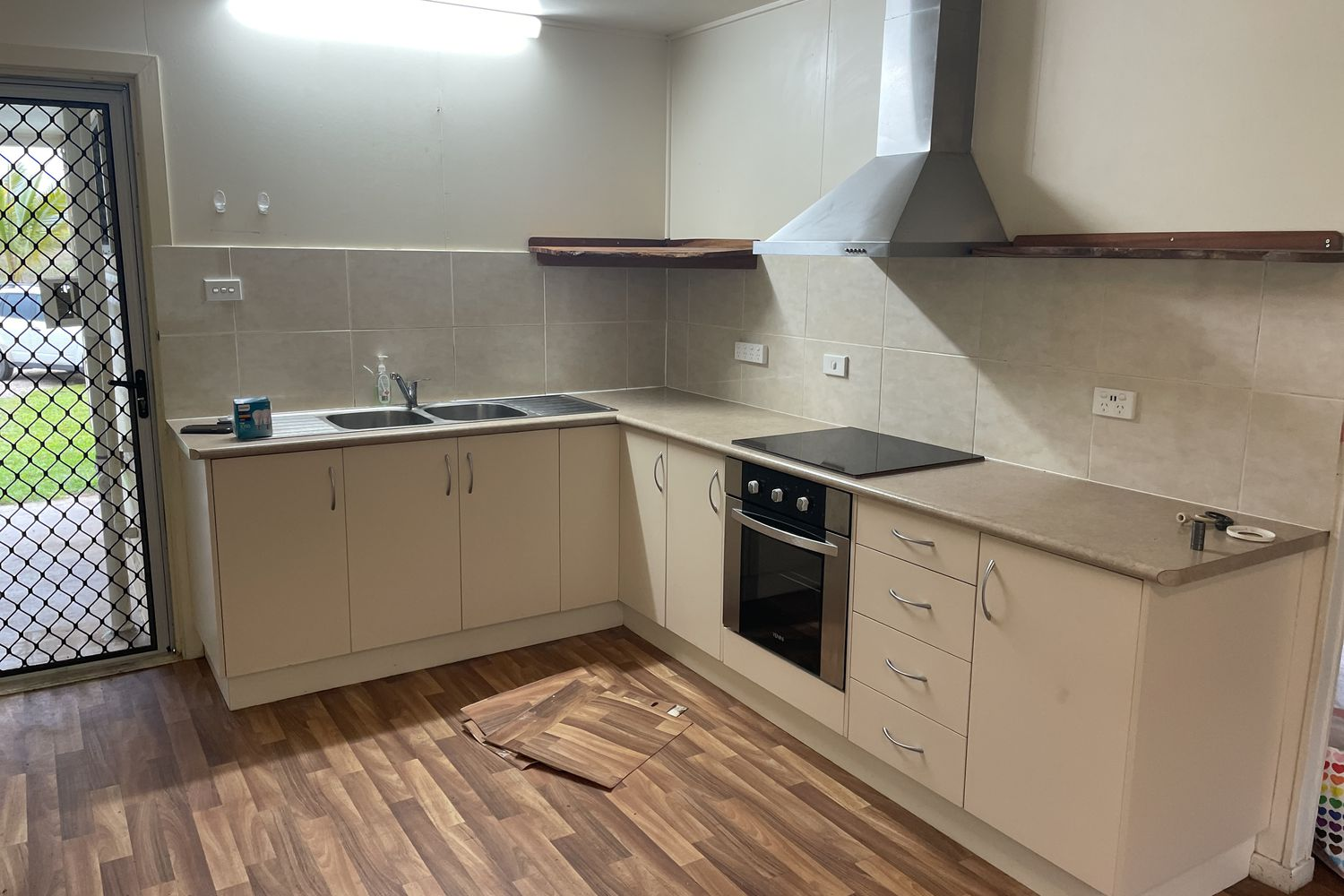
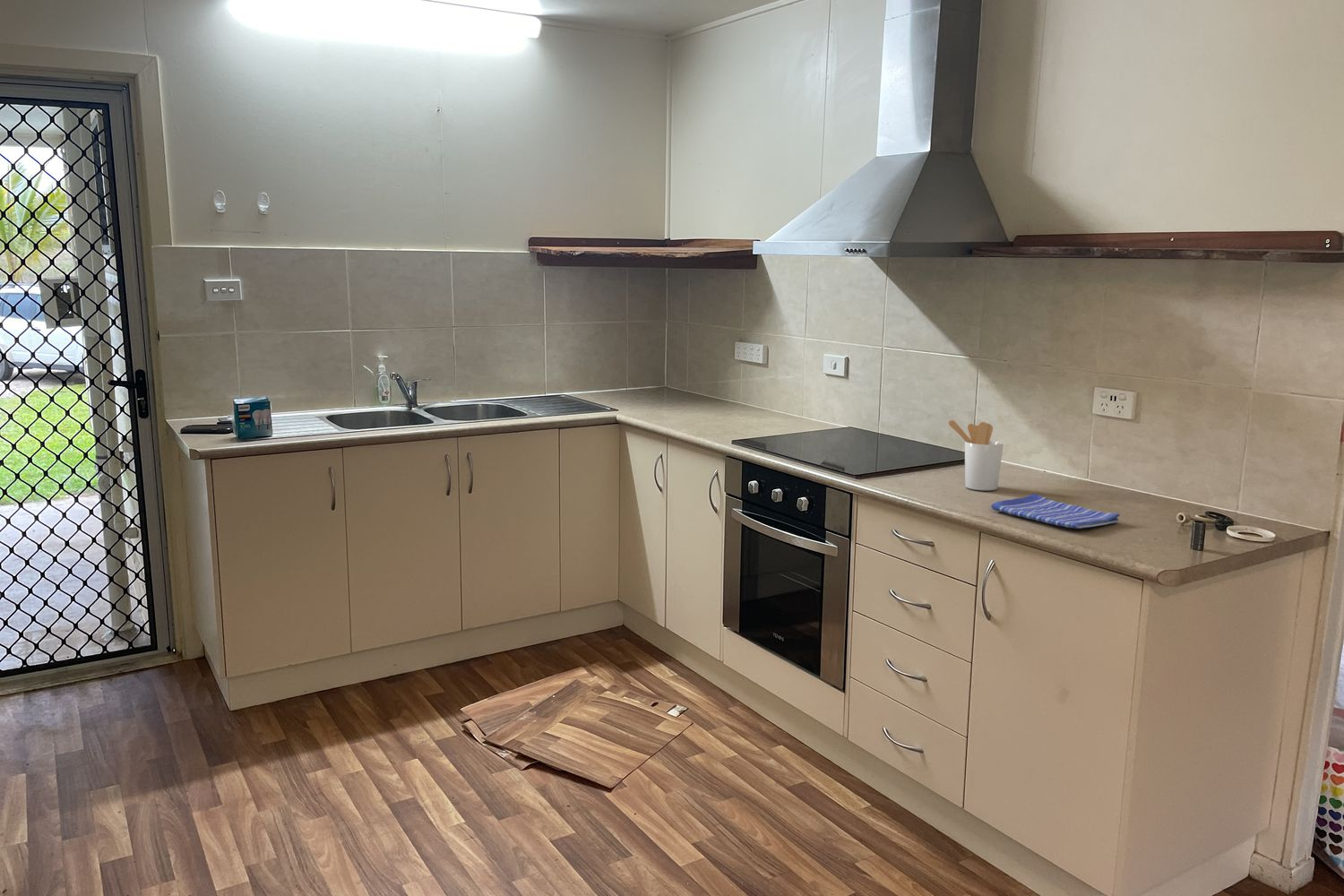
+ utensil holder (973, 452)
+ dish towel (1054, 511)
